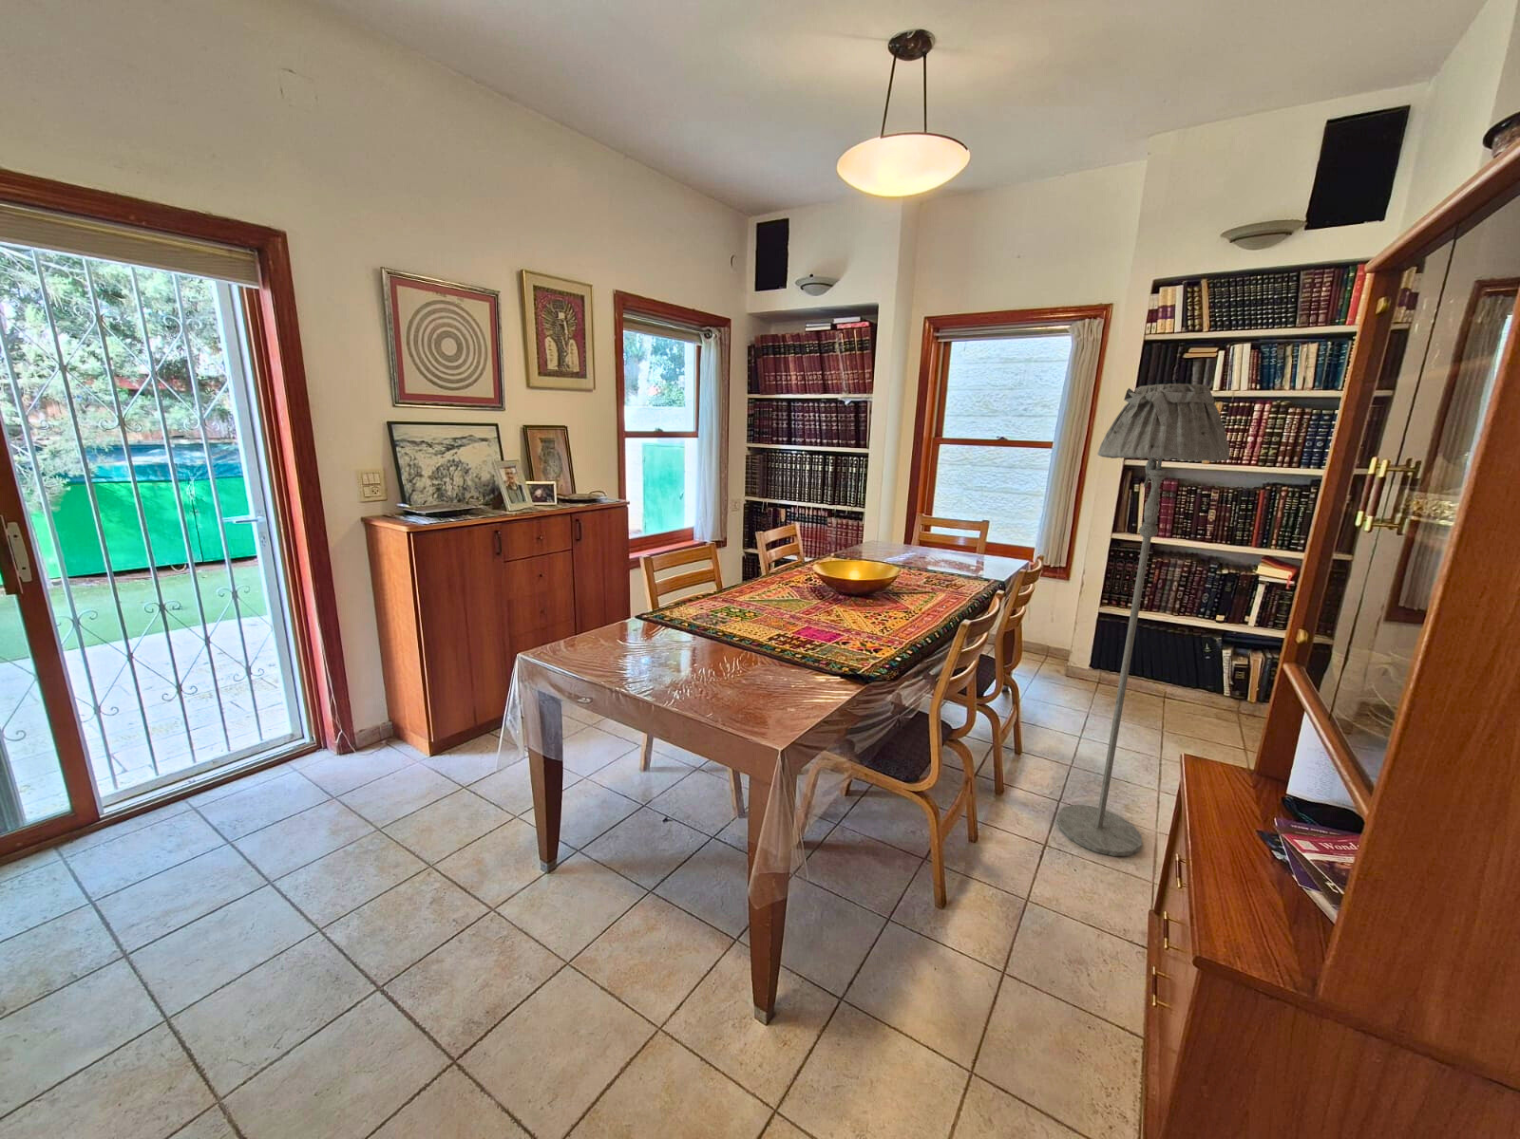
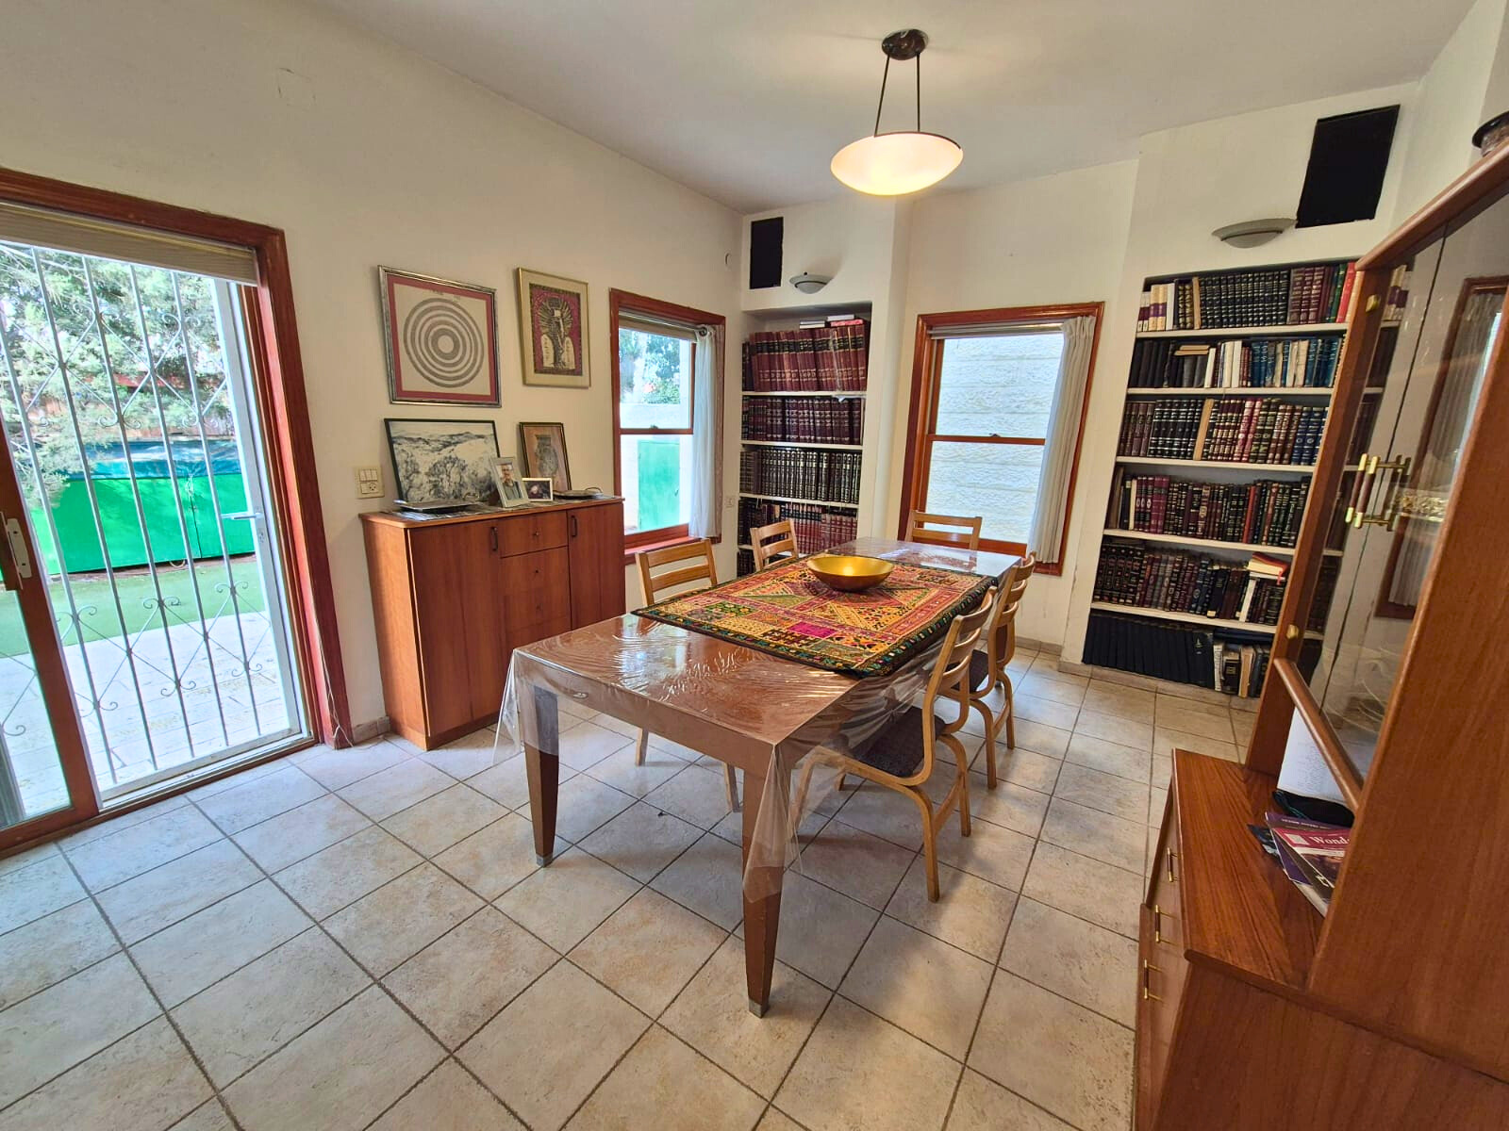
- floor lamp (1131, 627)
